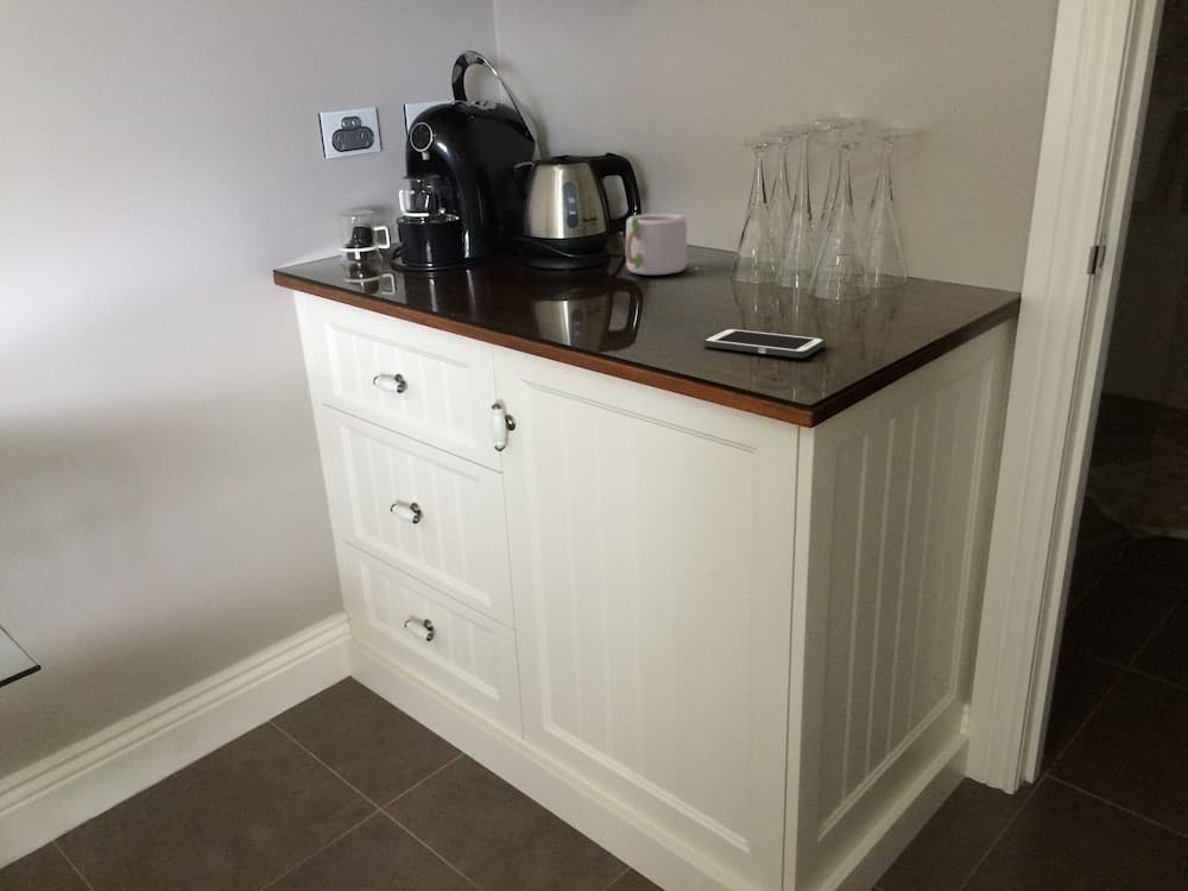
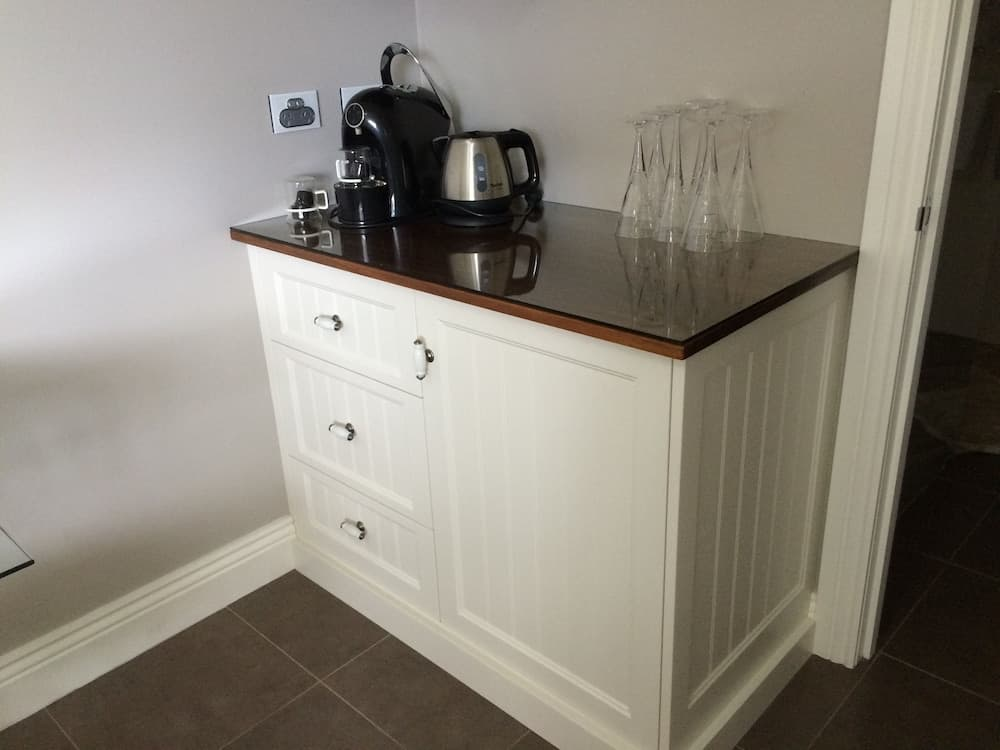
- mug (655, 244)
- cell phone (763, 342)
